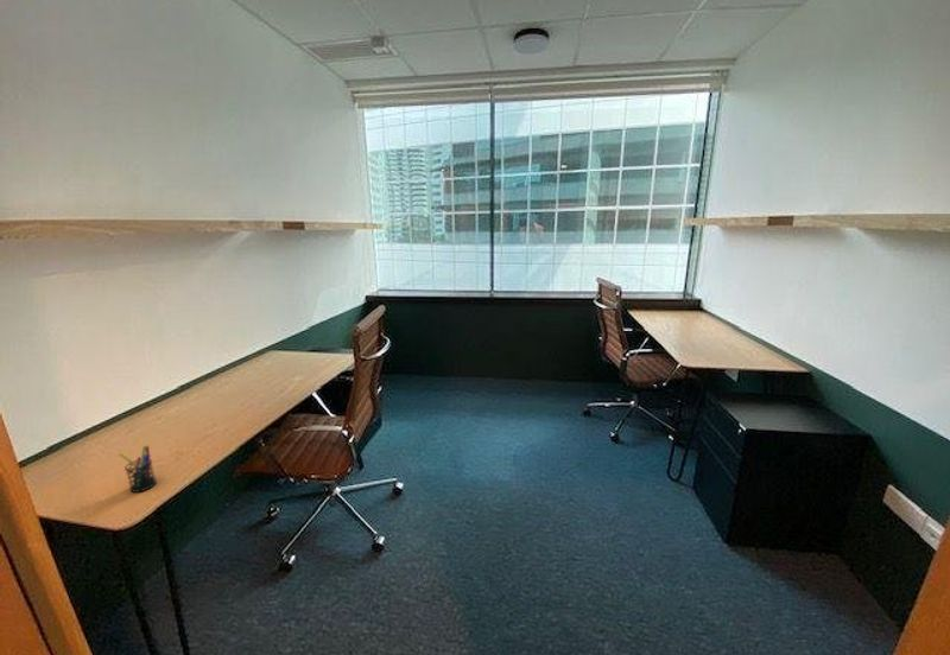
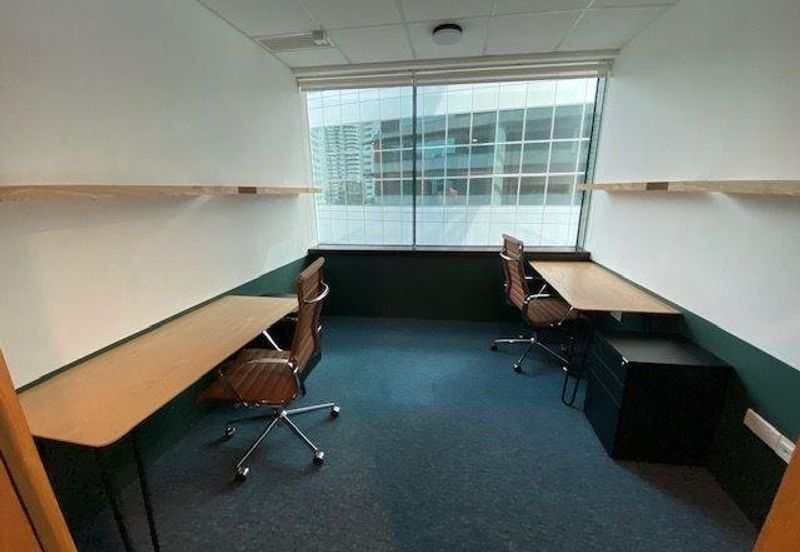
- pen holder (141, 465)
